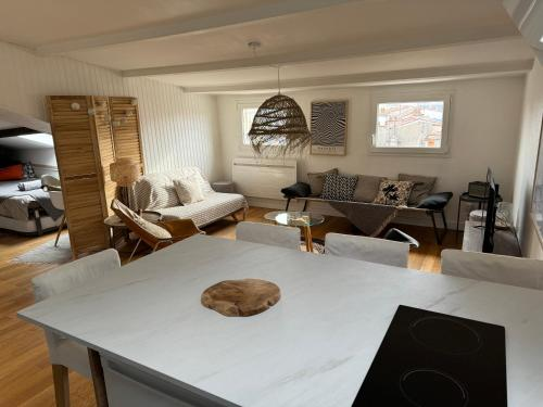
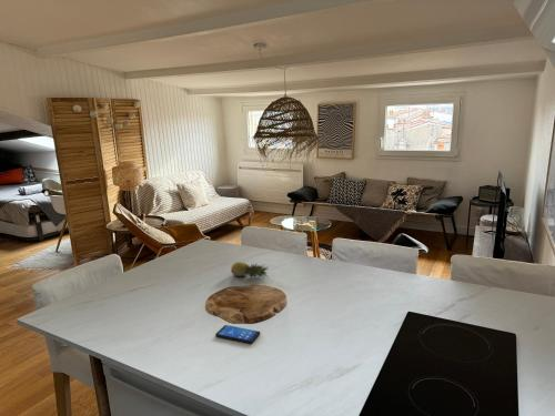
+ fruit (250, 270)
+ smartphone (238, 333)
